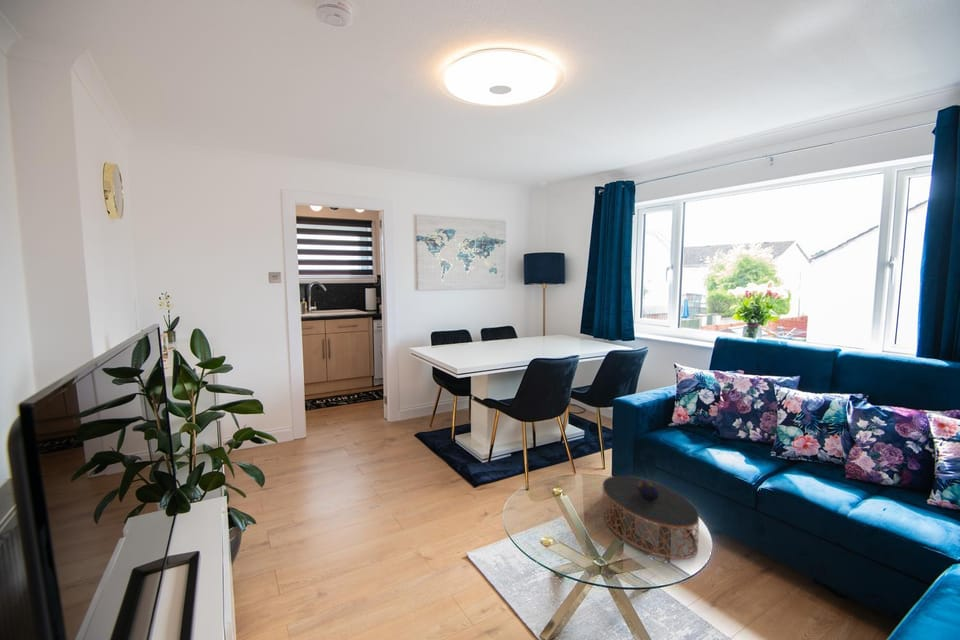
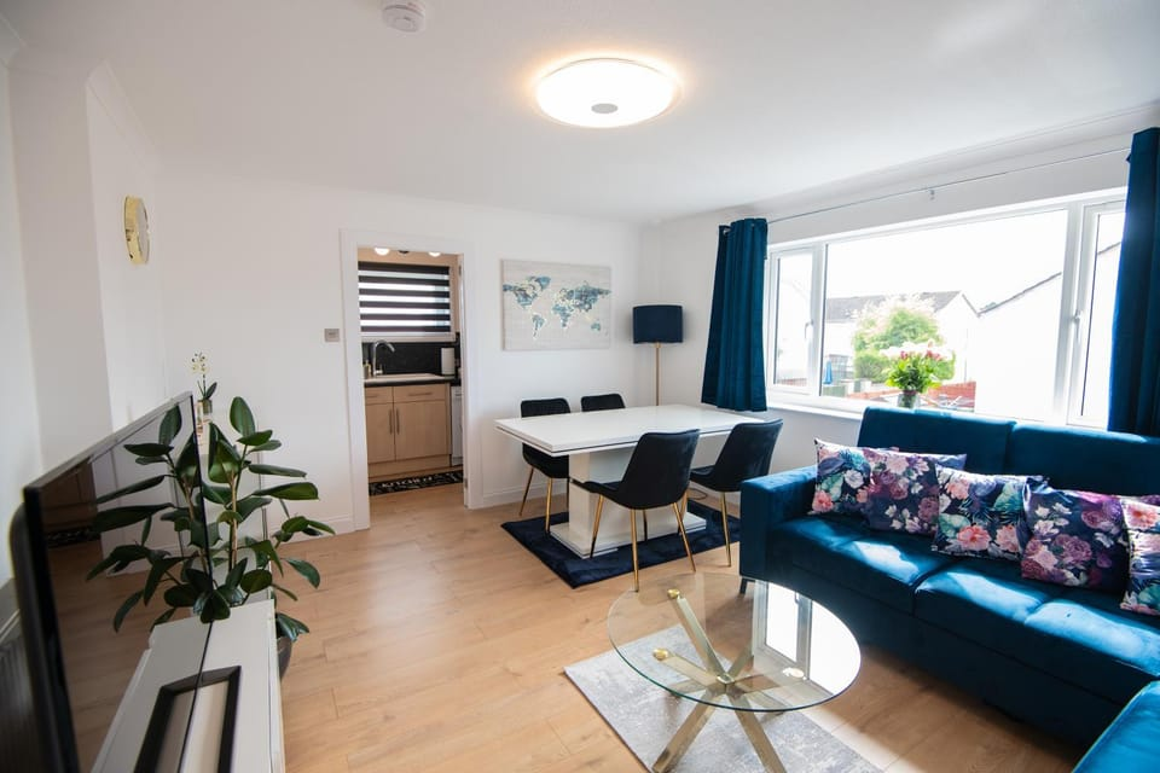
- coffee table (647, 504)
